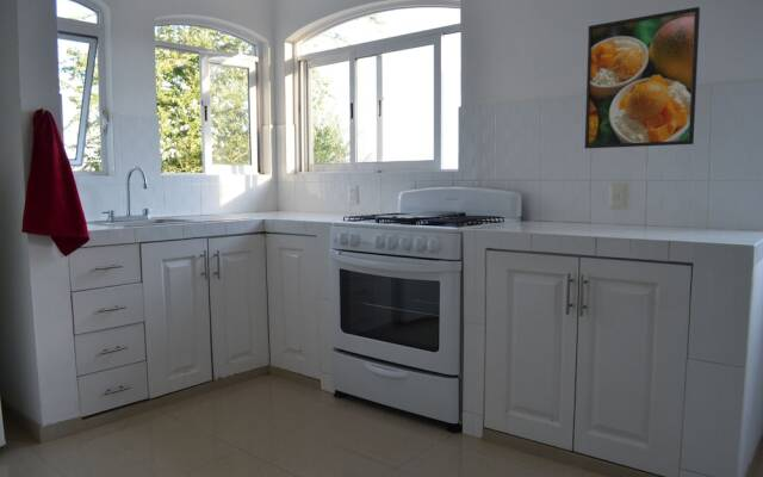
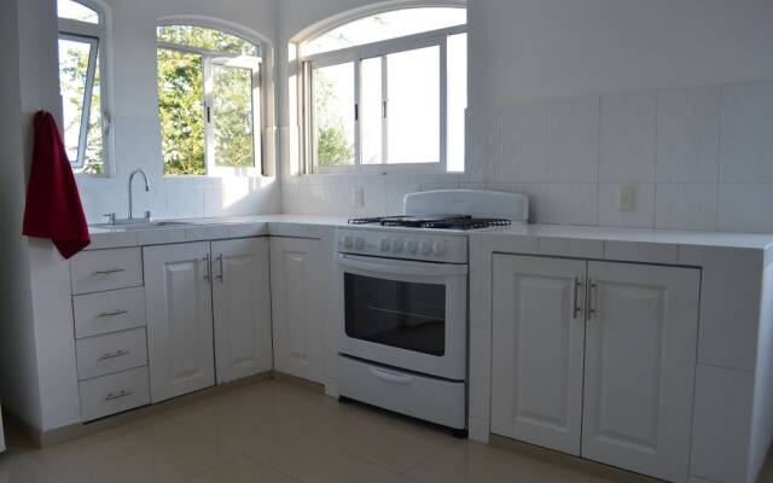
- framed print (638, 82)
